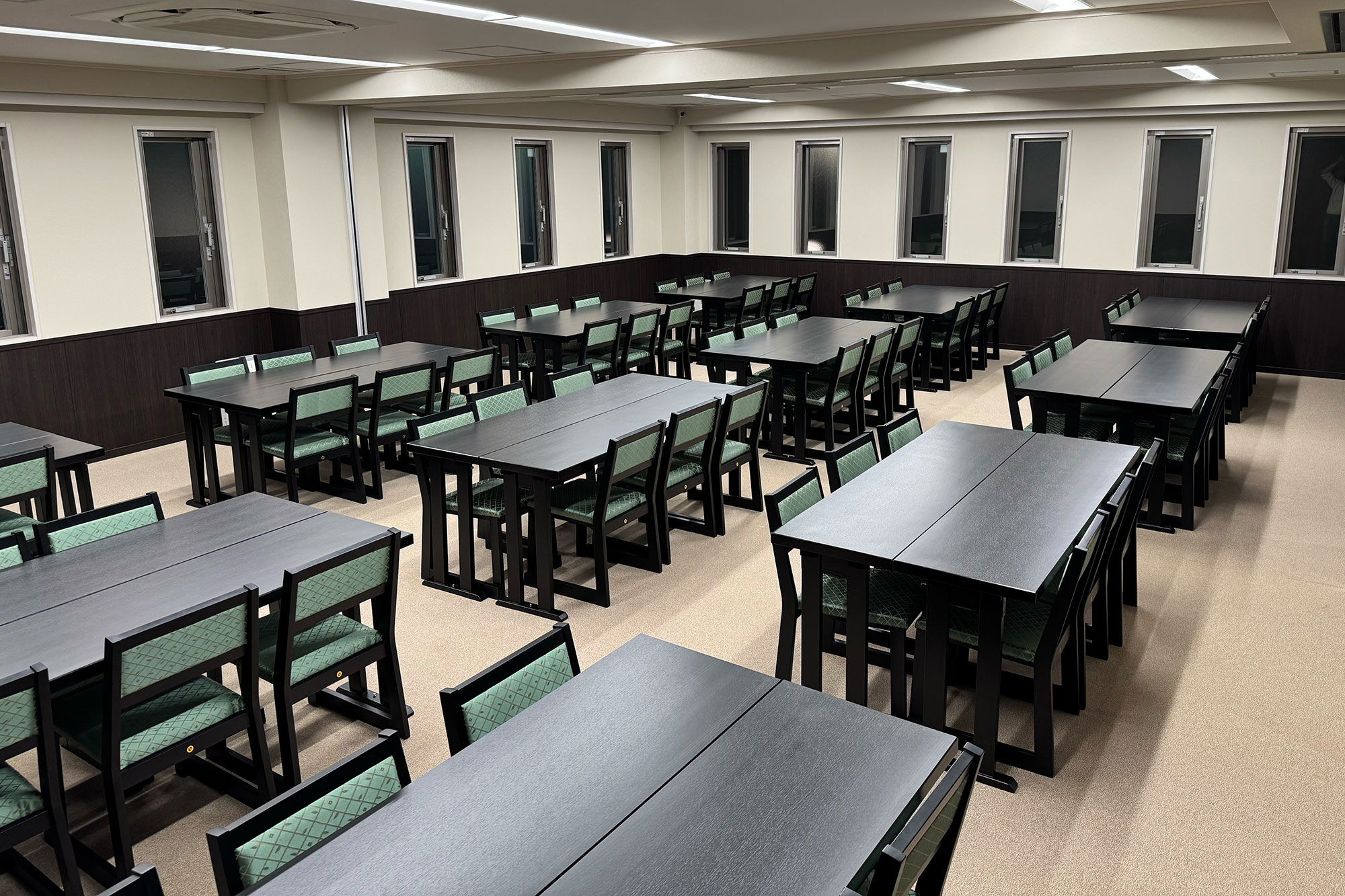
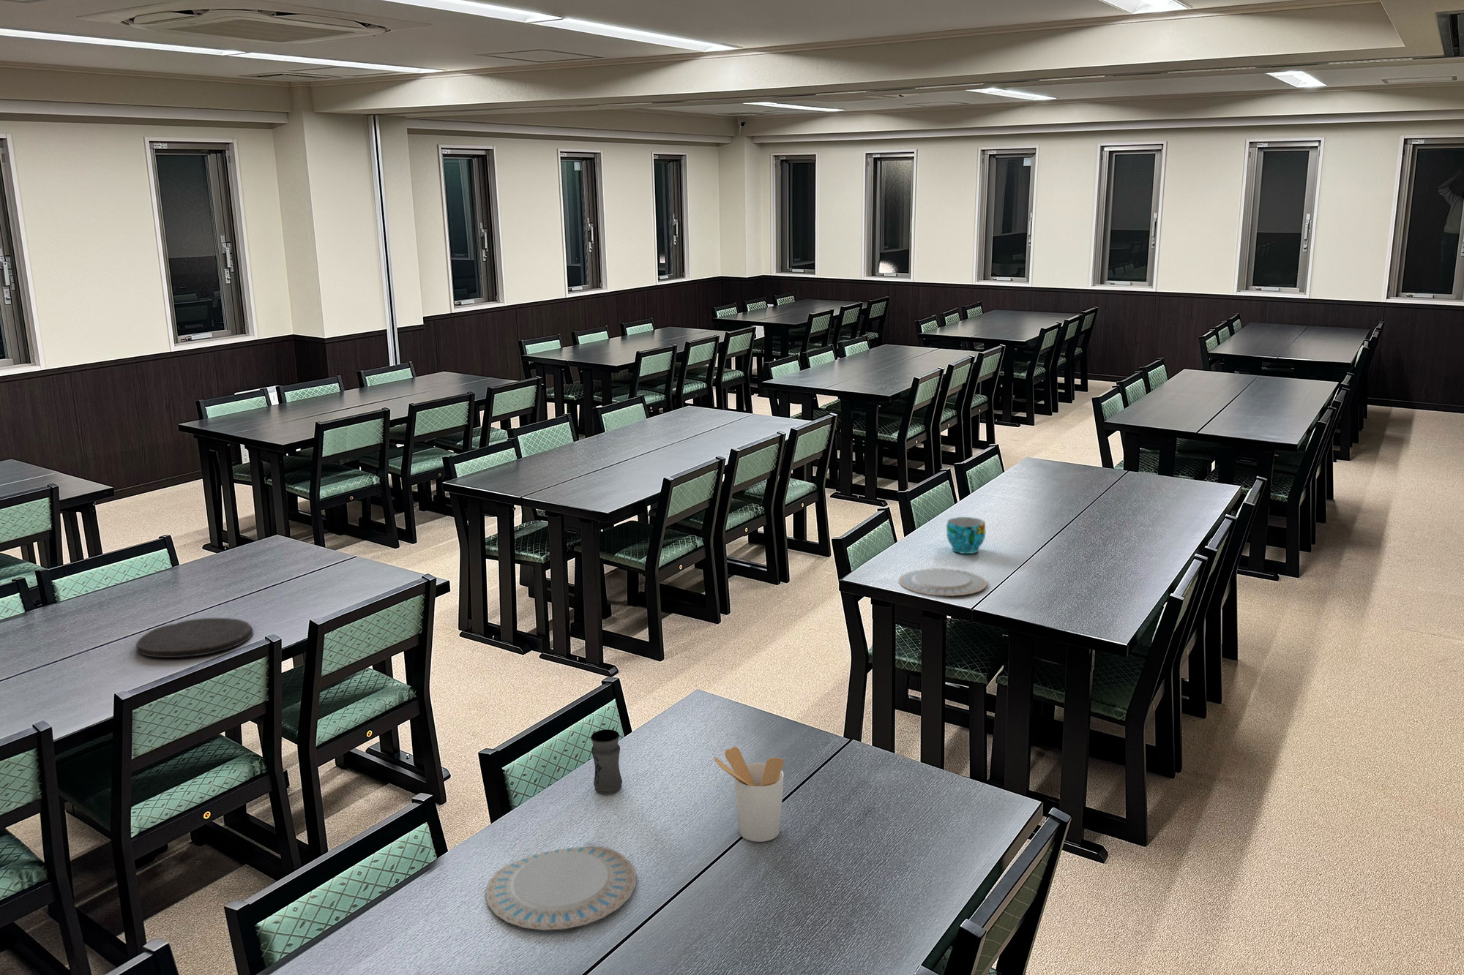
+ chinaware (562, 880)
+ jar (606, 762)
+ chinaware (943, 580)
+ cup (963, 535)
+ plate (195, 635)
+ utensil holder (748, 793)
